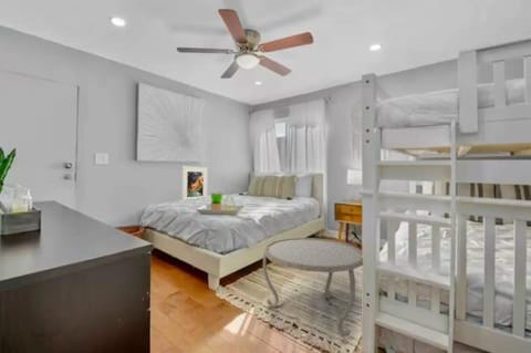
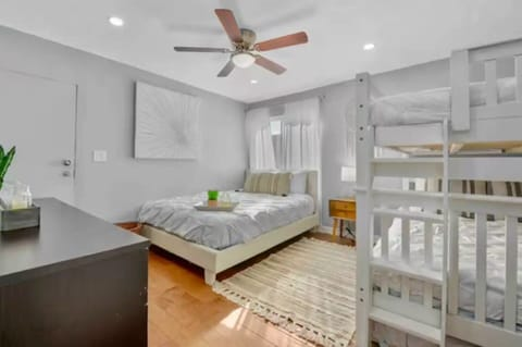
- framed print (195, 184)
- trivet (315, 271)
